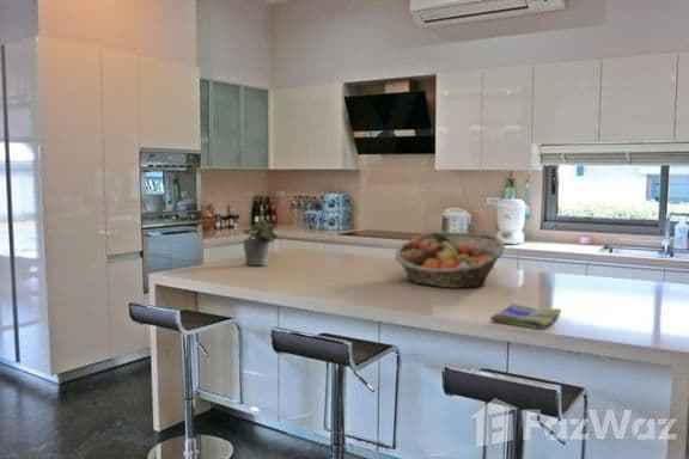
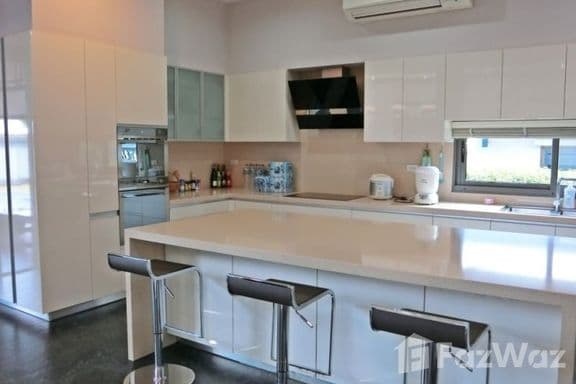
- dish towel (526, 314)
- fruit basket (447, 258)
- potted plant (263, 240)
